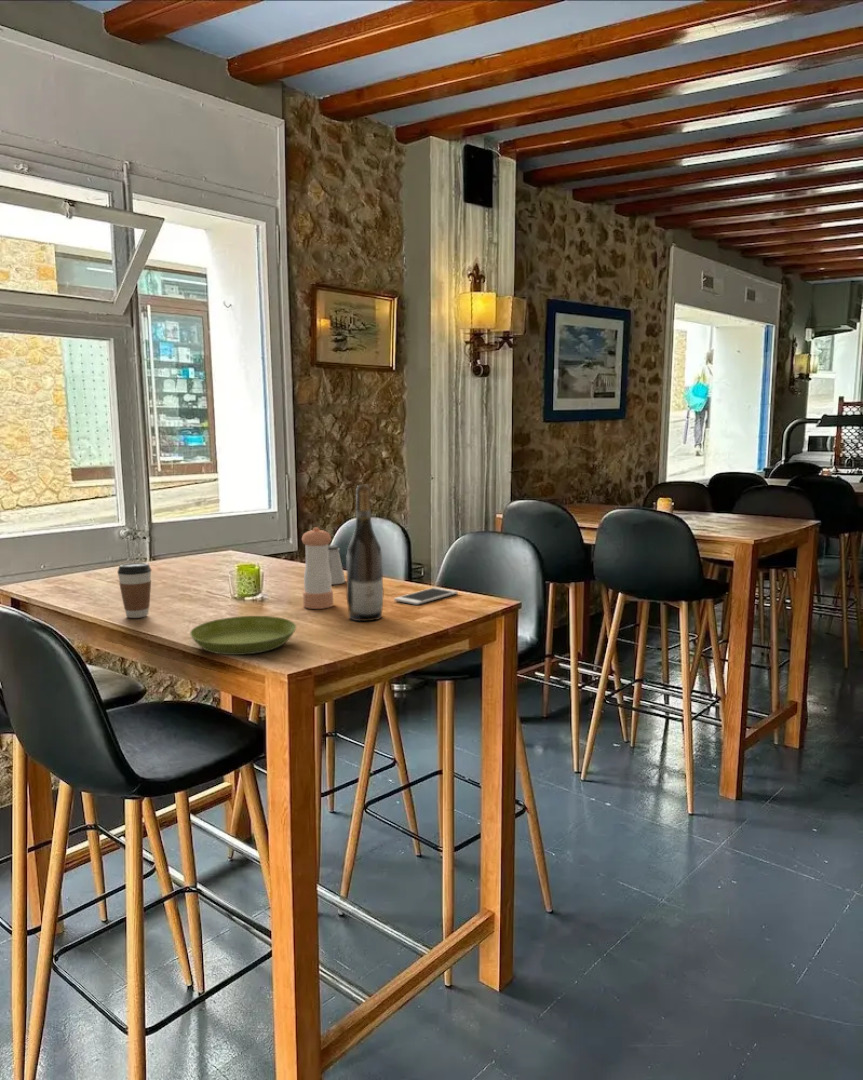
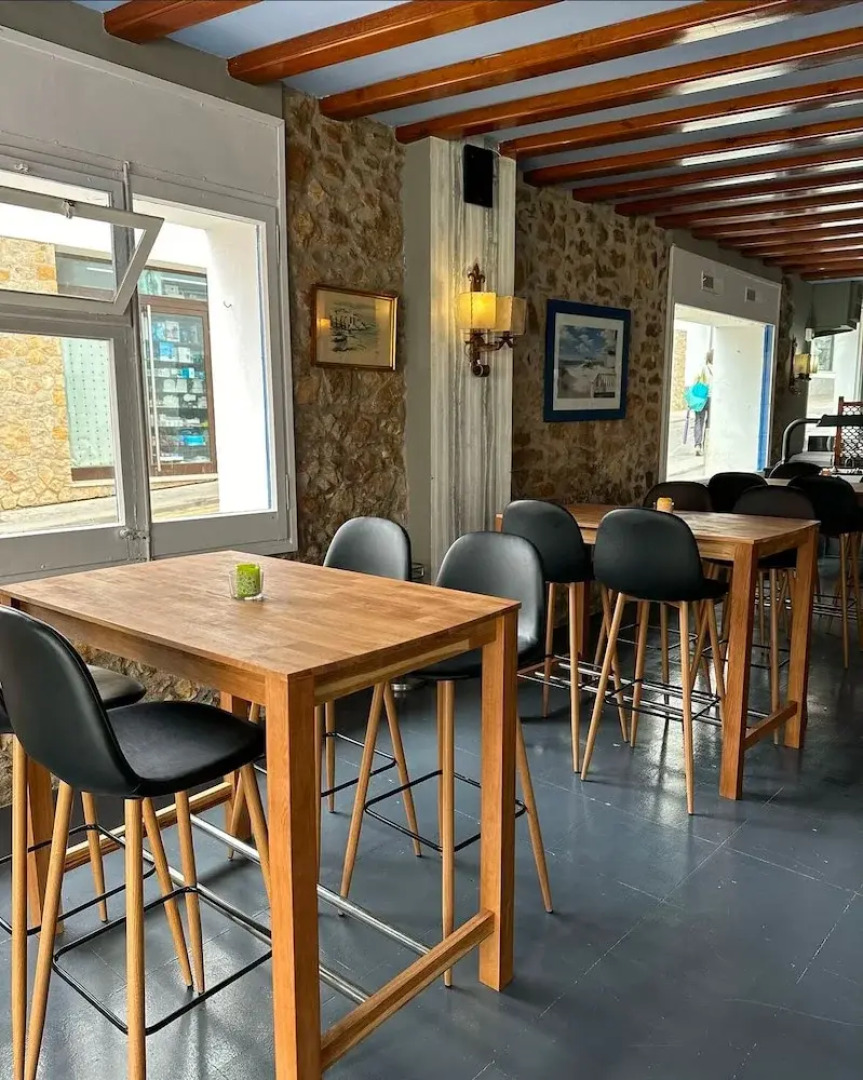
- wine bottle (364, 552)
- saucer (244, 636)
- pepper shaker (317, 566)
- cell phone (426, 595)
- saltshaker (332, 564)
- coffee cup (135, 589)
